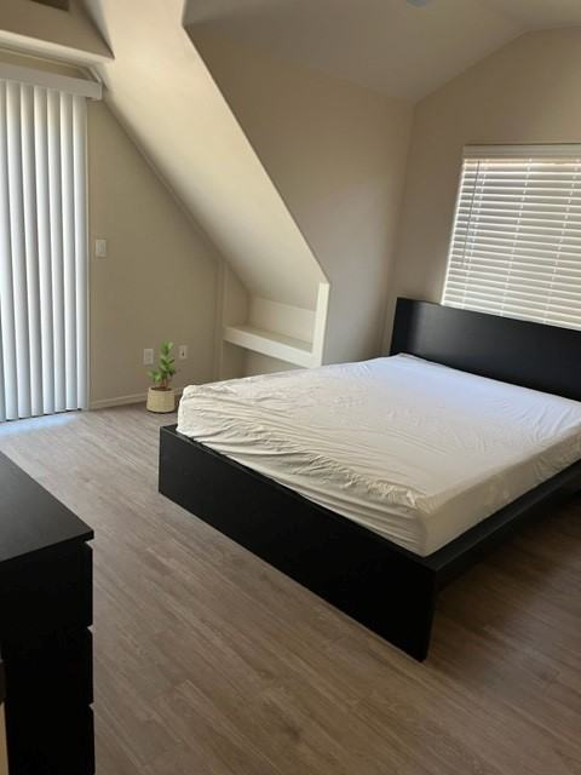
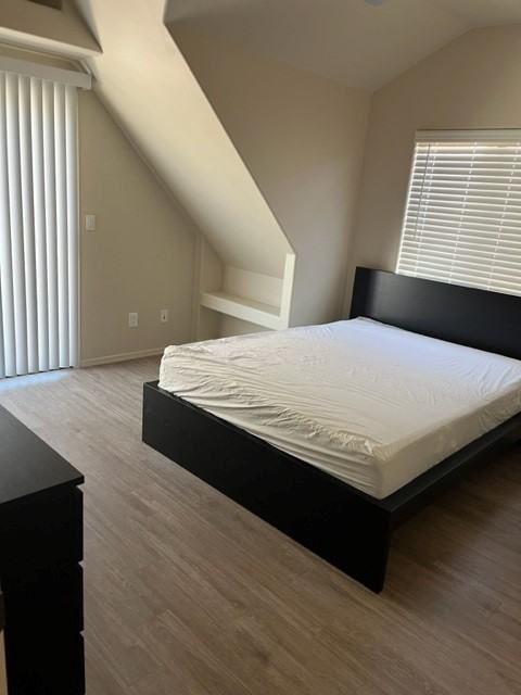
- potted plant (161, 374)
